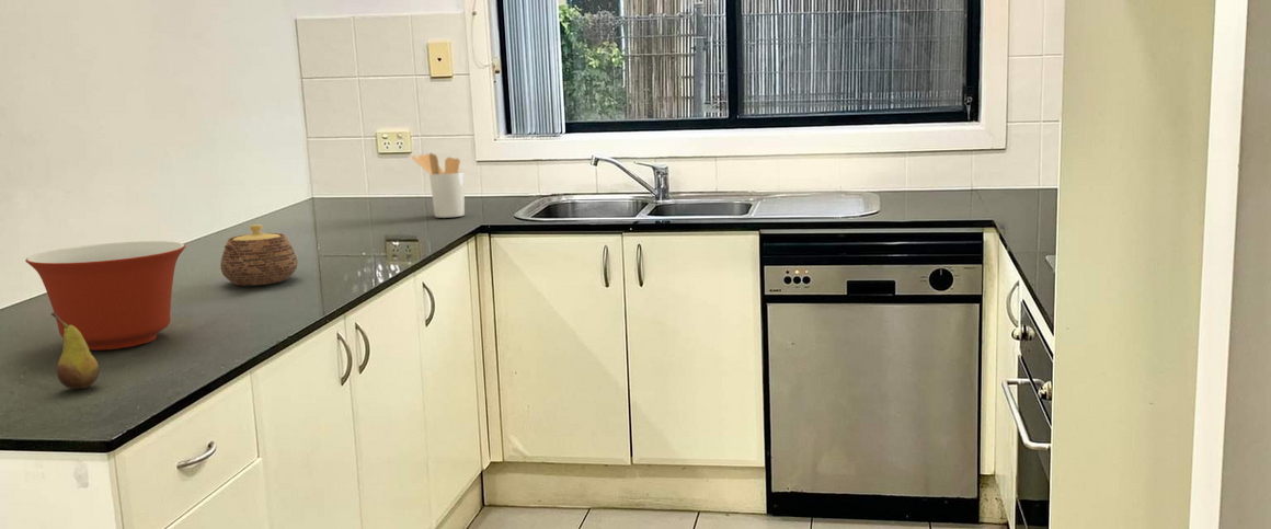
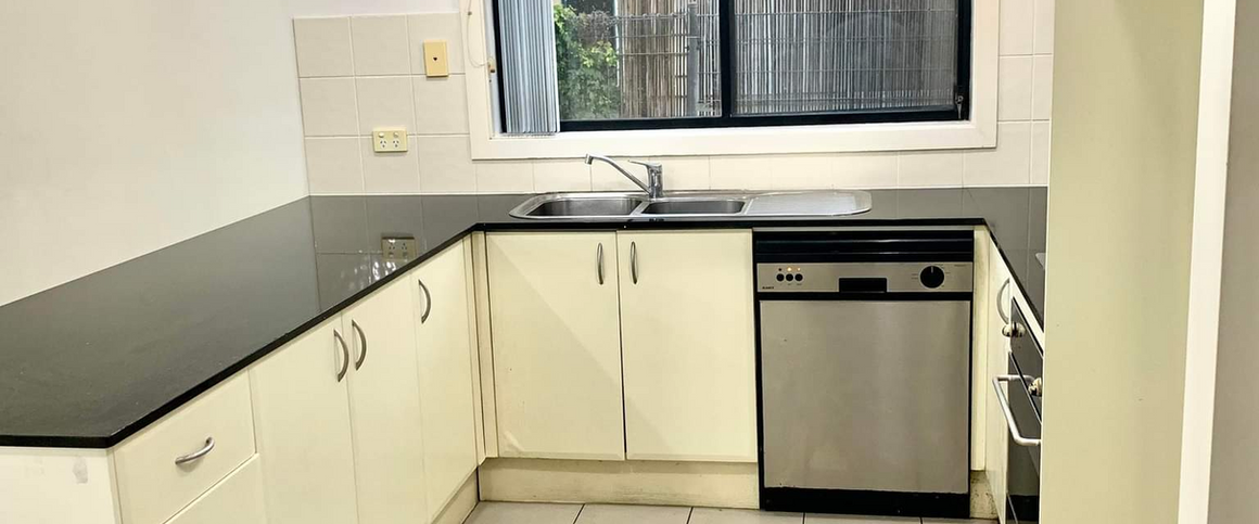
- mixing bowl (112, 297)
- utensil holder (439, 183)
- fruit (76, 348)
- teapot (256, 254)
